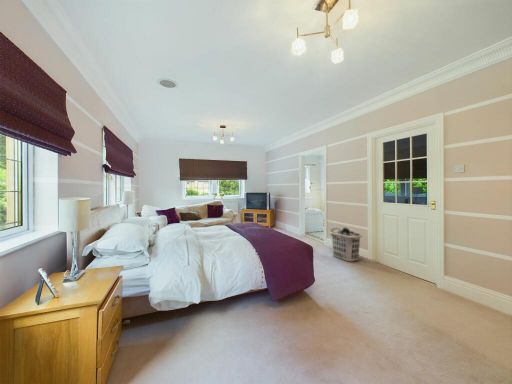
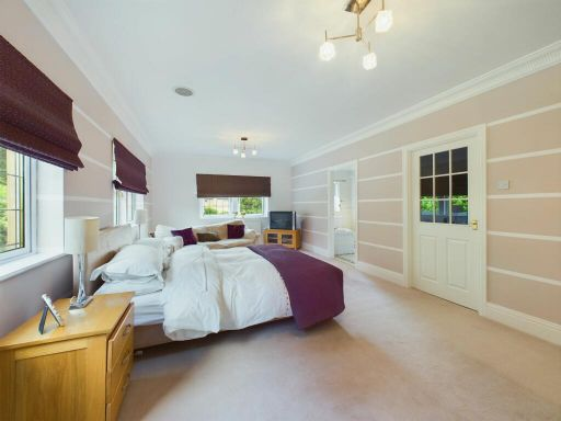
- clothes hamper (345, 242)
